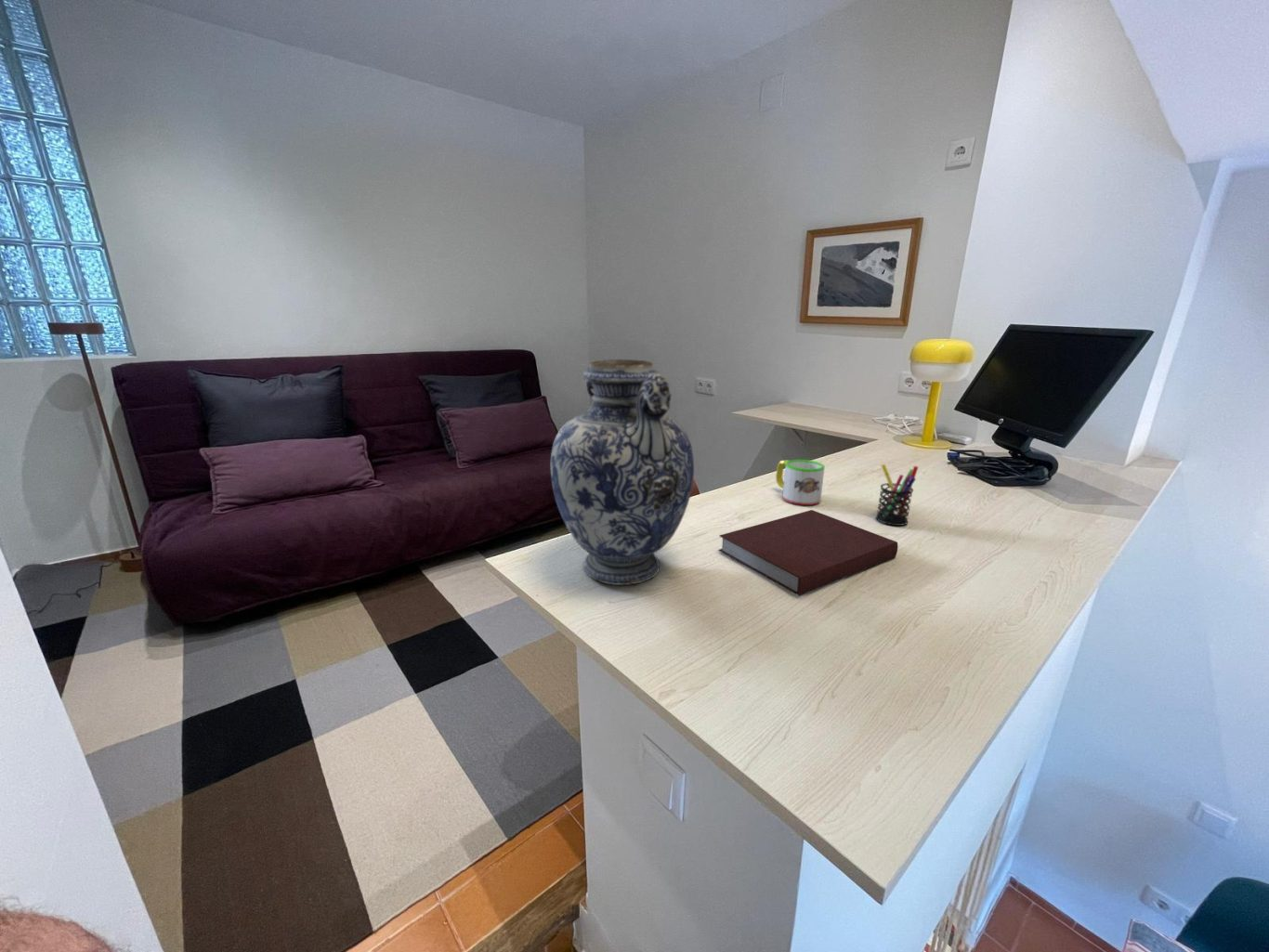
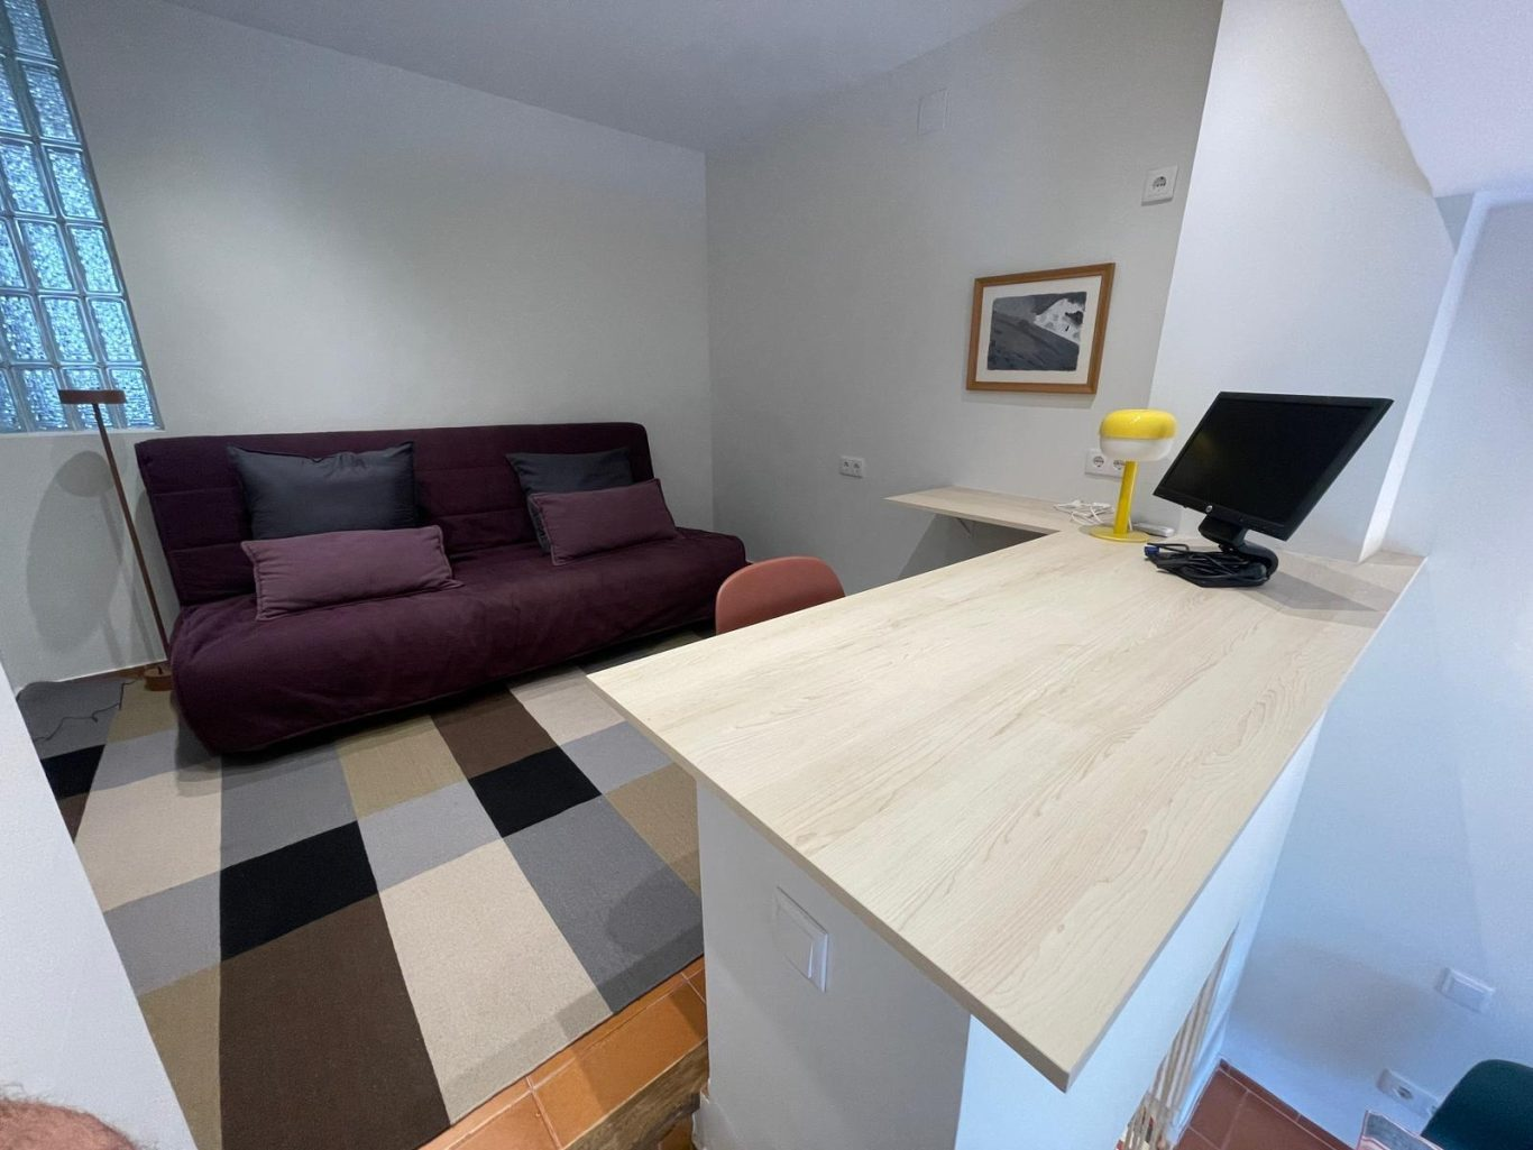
- pen holder (899, 491)
- mug (797, 479)
- vase (621, 470)
- notebook (806, 546)
